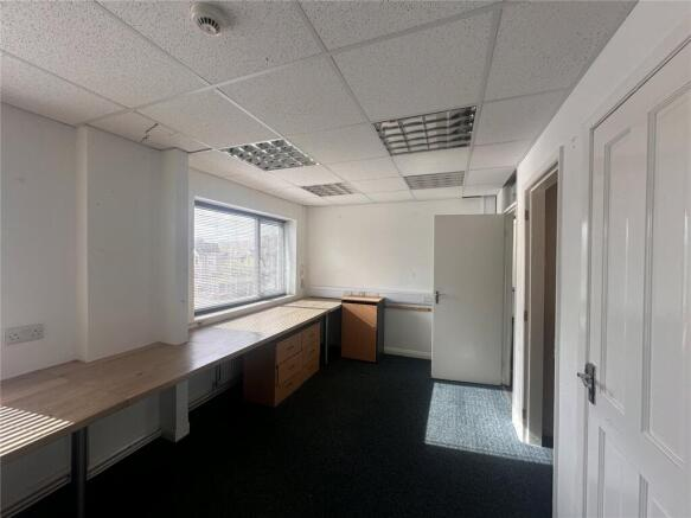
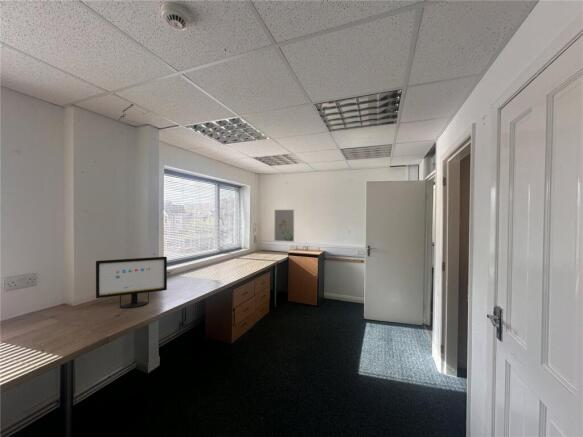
+ computer monitor (133, 282)
+ wall art (284, 225)
